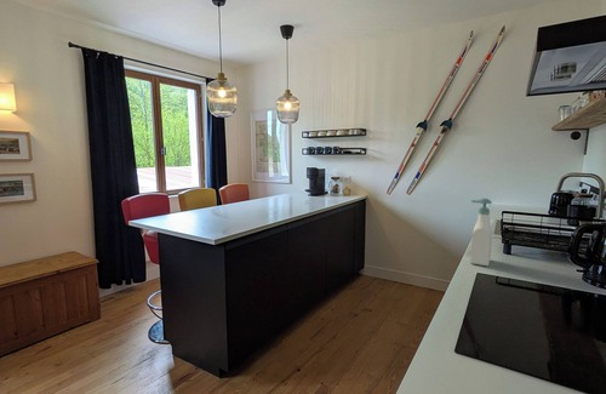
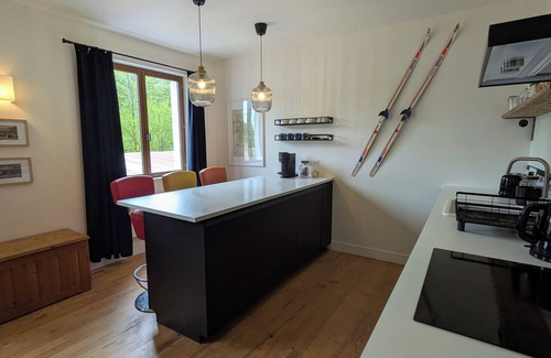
- soap bottle (480, 229)
